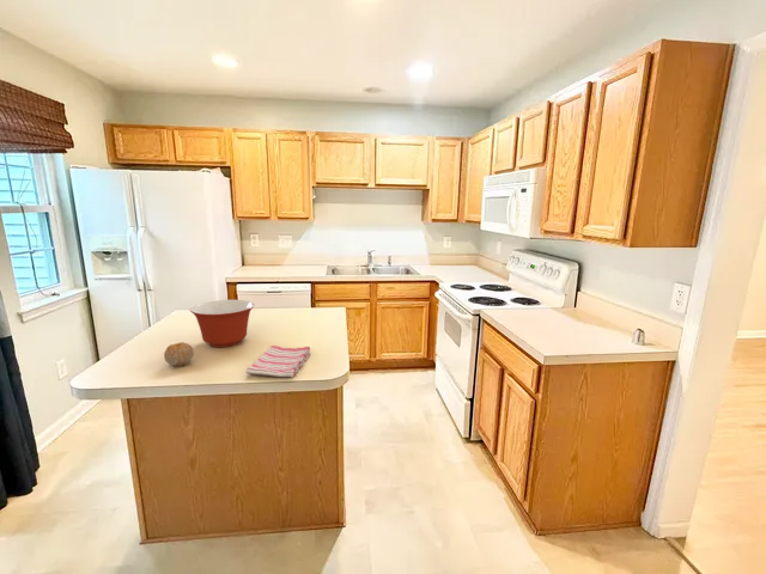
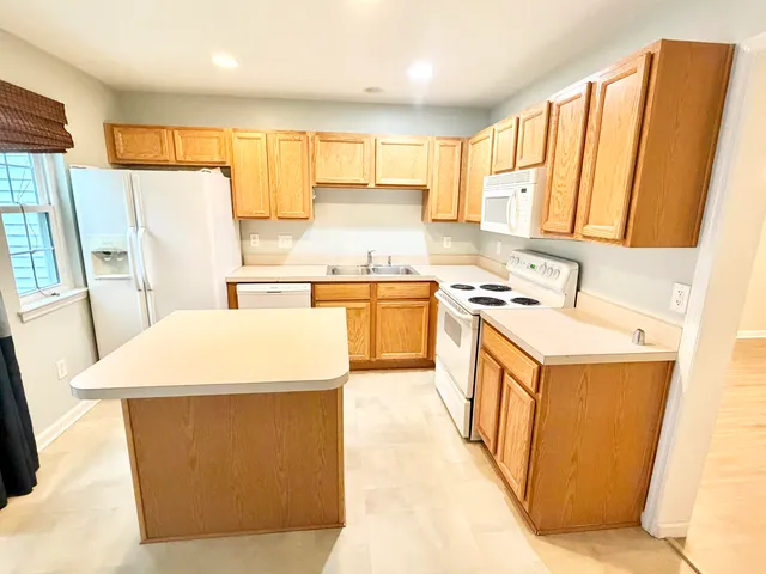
- fruit (178, 354)
- dish towel (280, 359)
- mixing bowl (224, 324)
